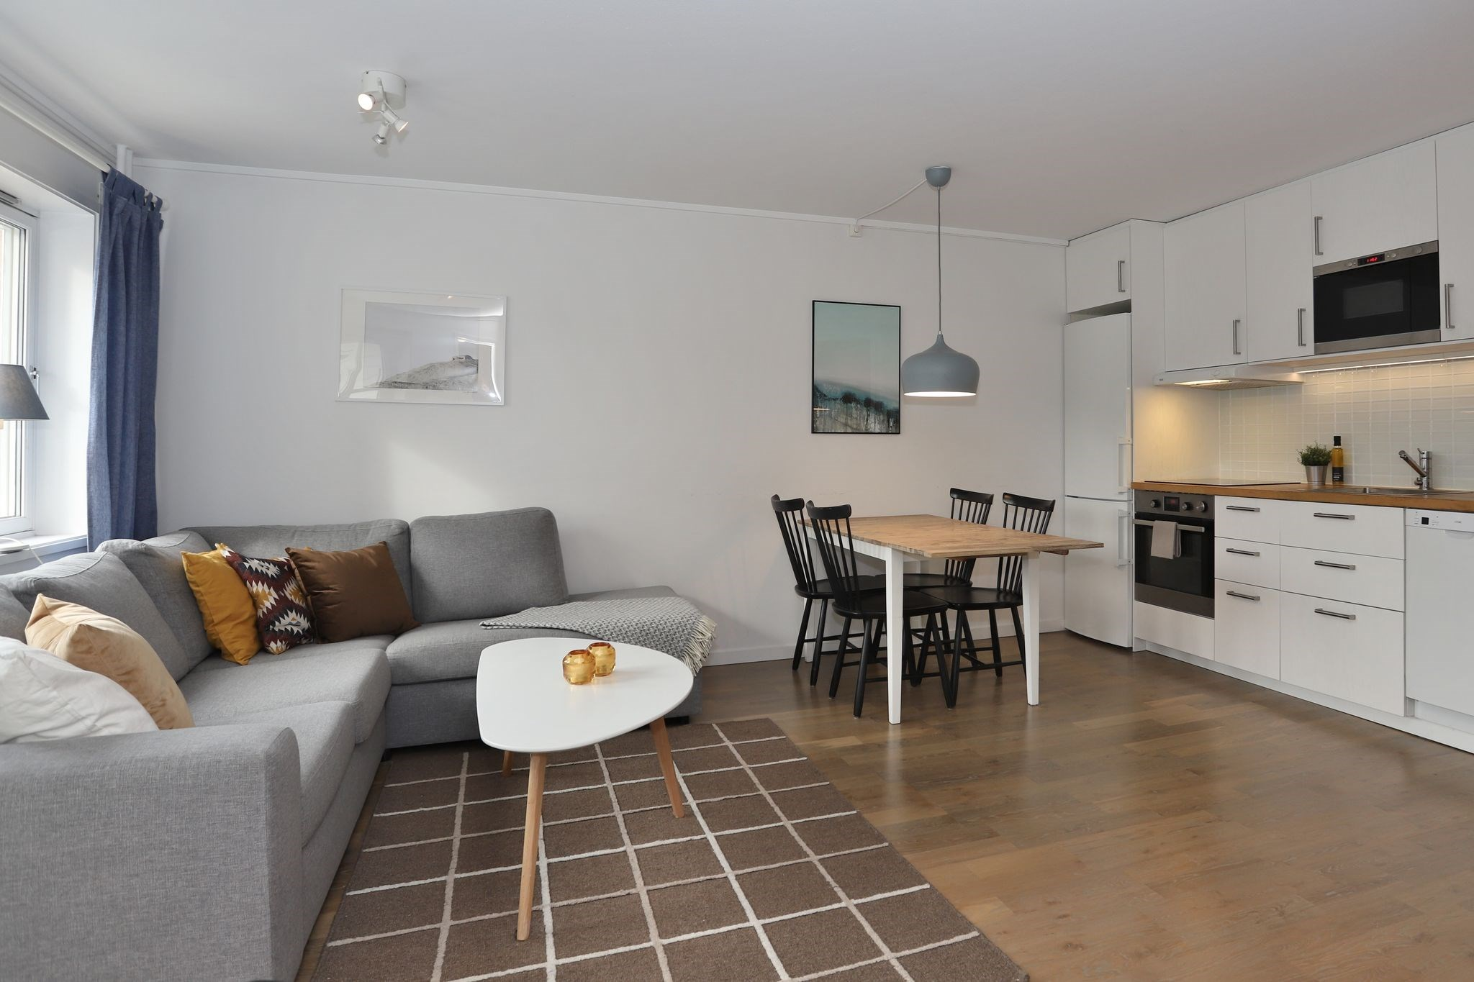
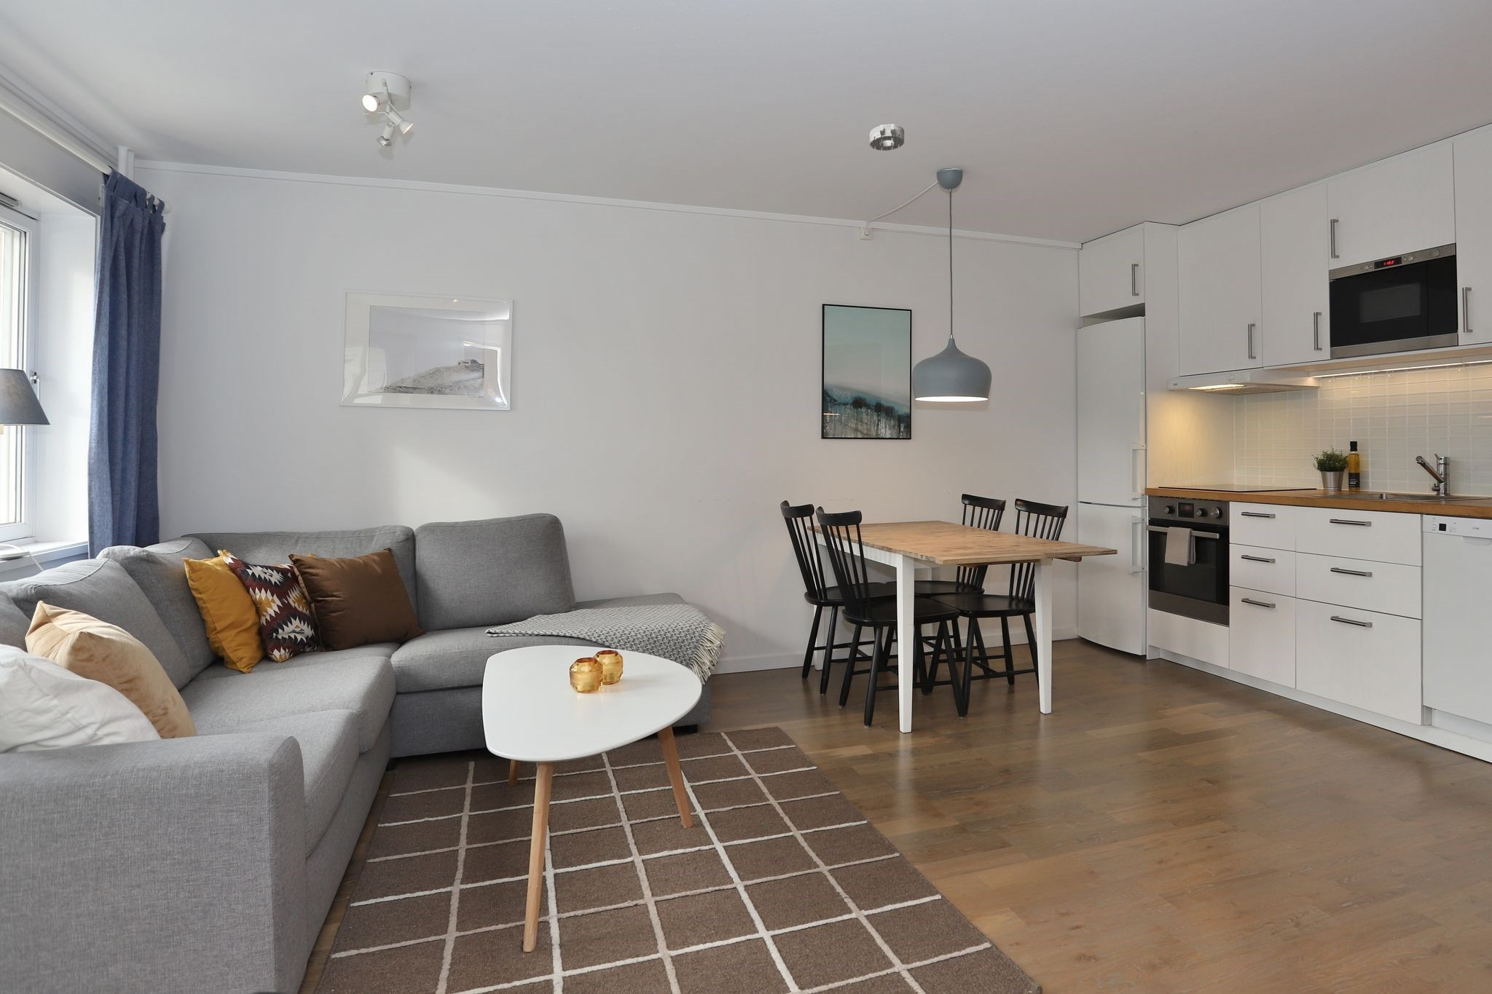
+ smoke detector (886, 136)
